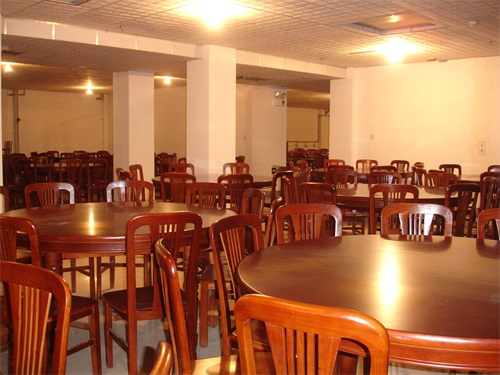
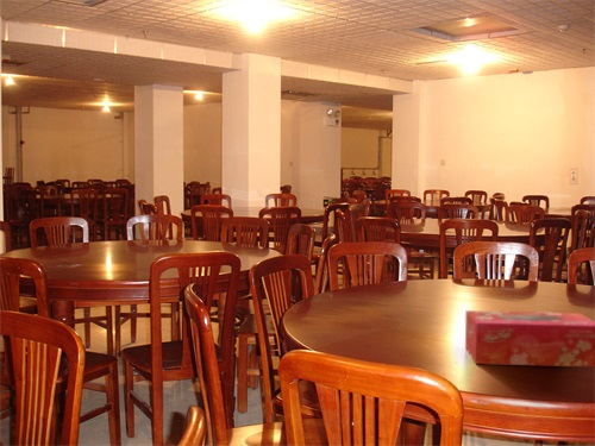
+ tissue box (528, 337)
